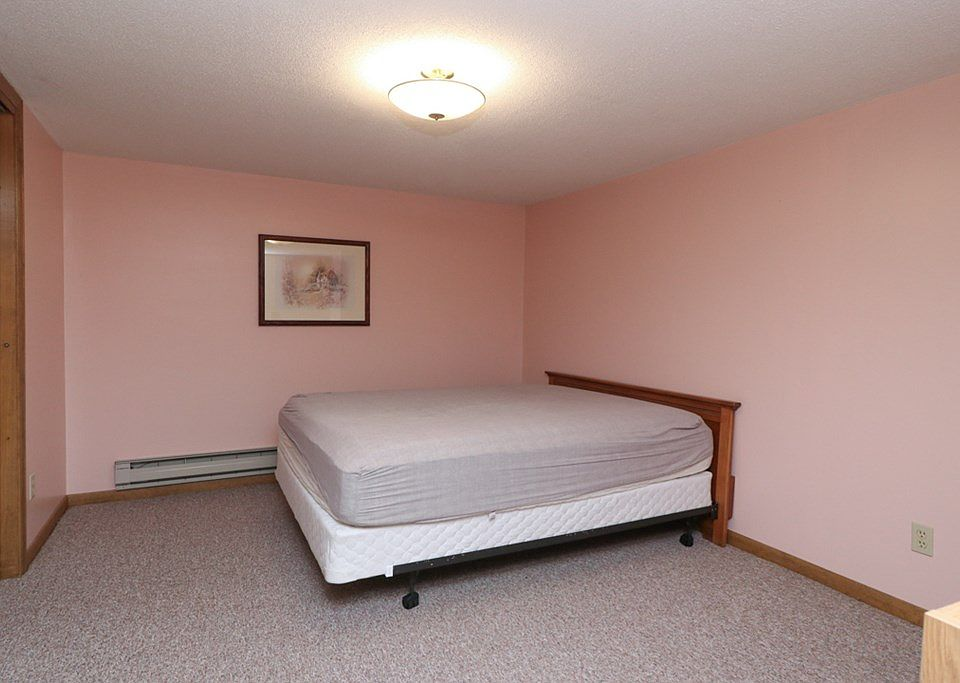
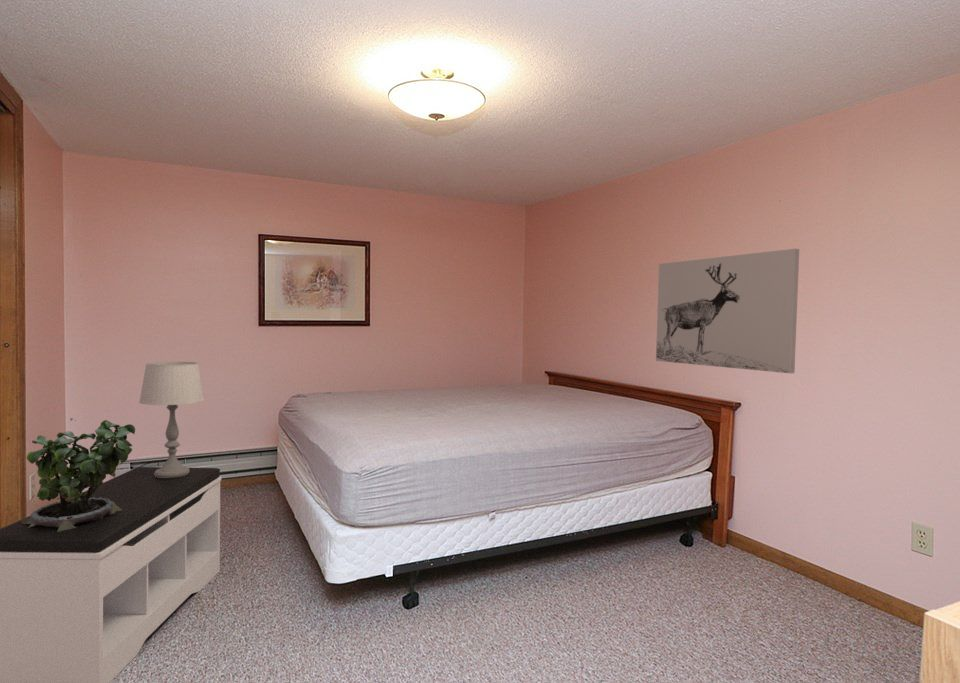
+ wall art (718, 312)
+ bench (121, 557)
+ table lamp (172, 418)
+ potted plant (82, 466)
